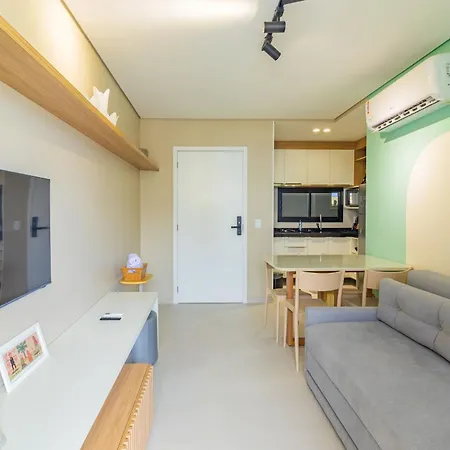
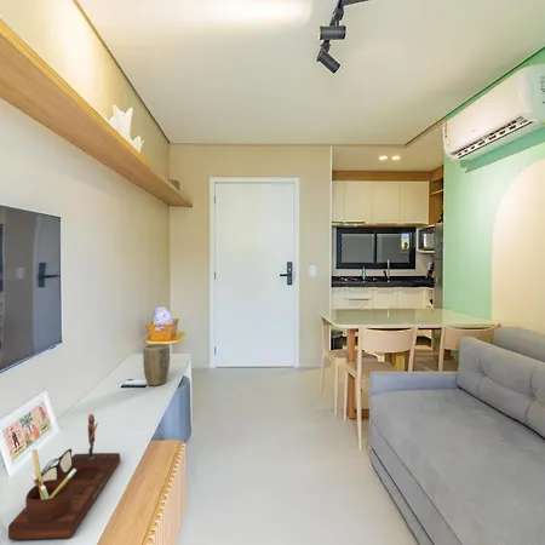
+ desk organizer (69, 466)
+ plant pot (156, 363)
